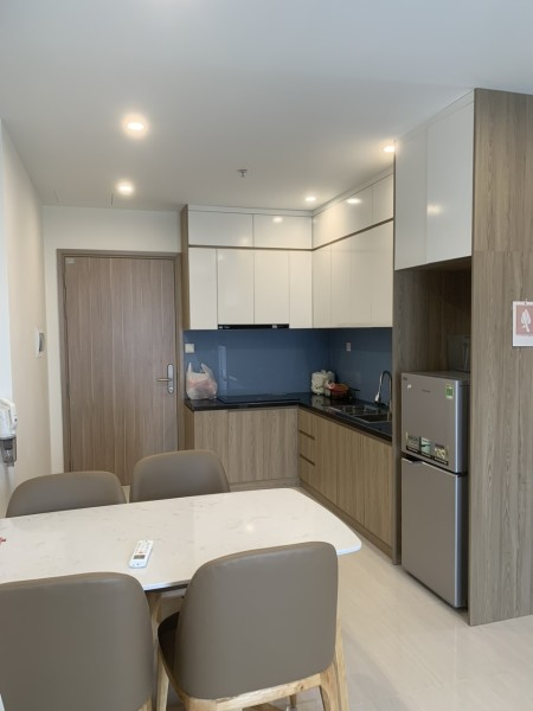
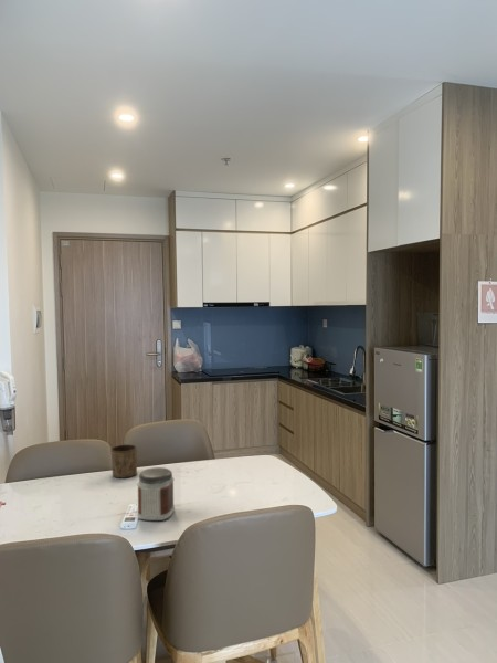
+ jar (156, 493)
+ cup (124, 461)
